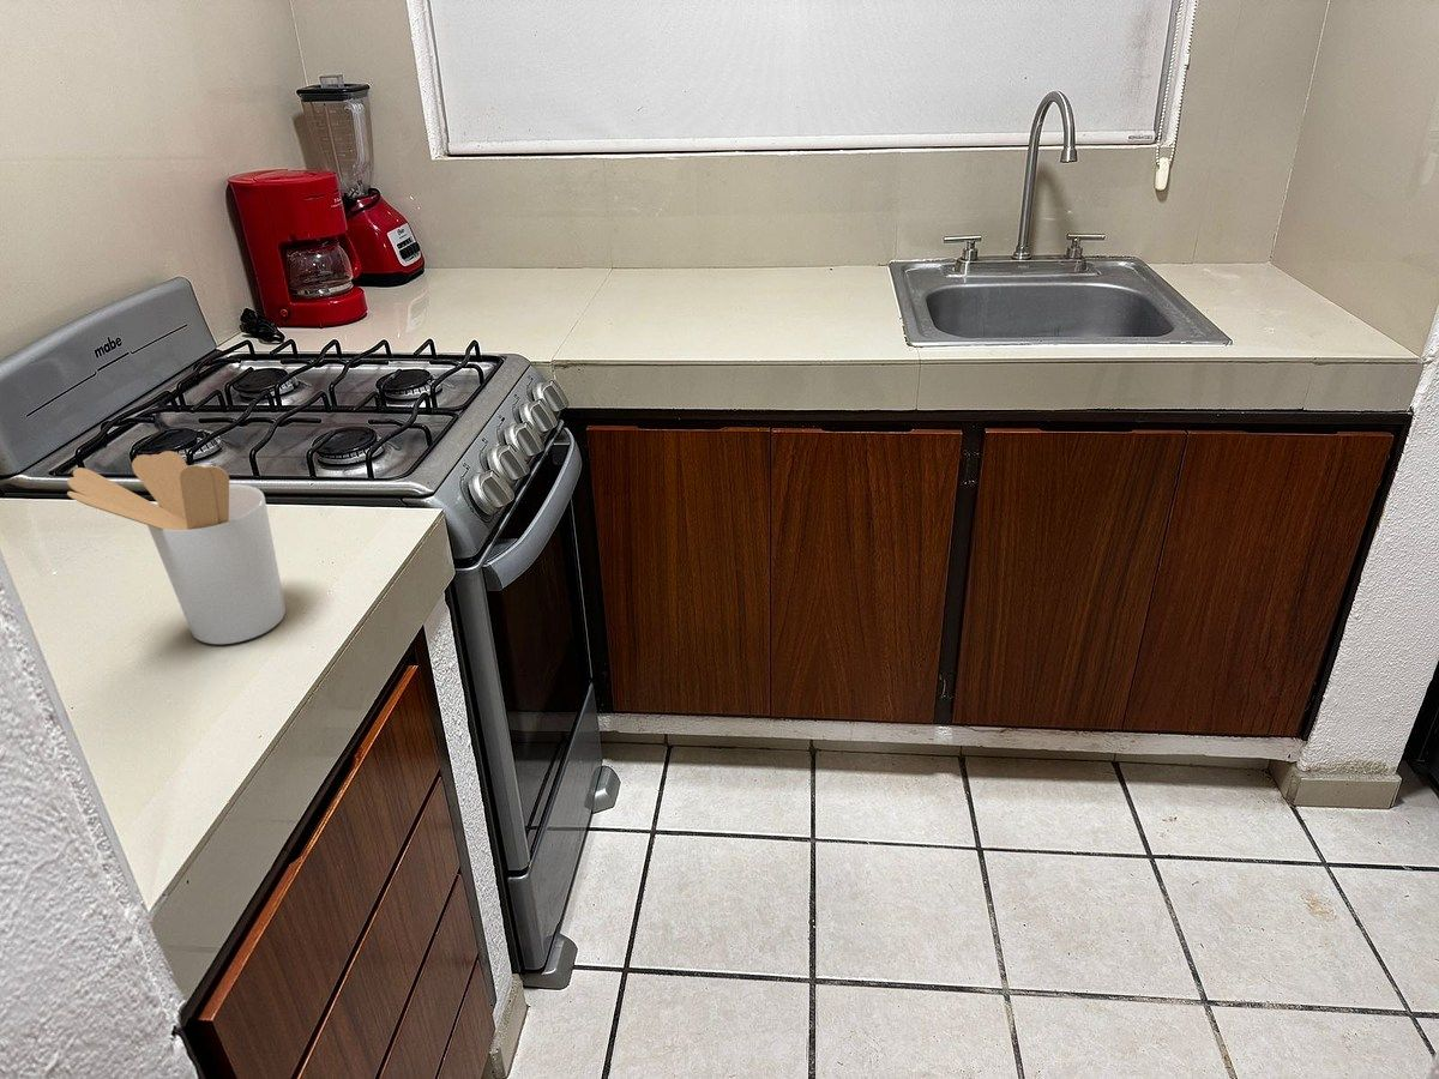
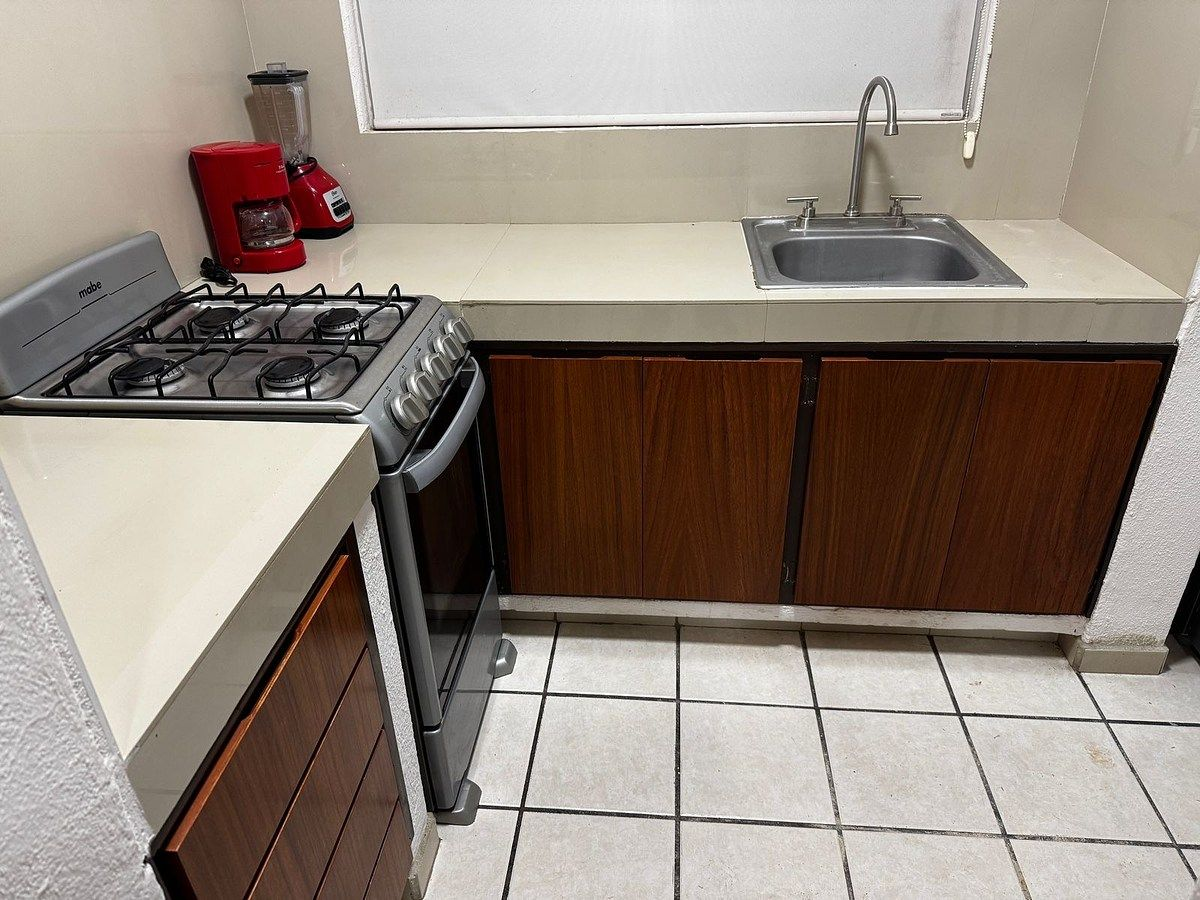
- utensil holder (183, 545)
